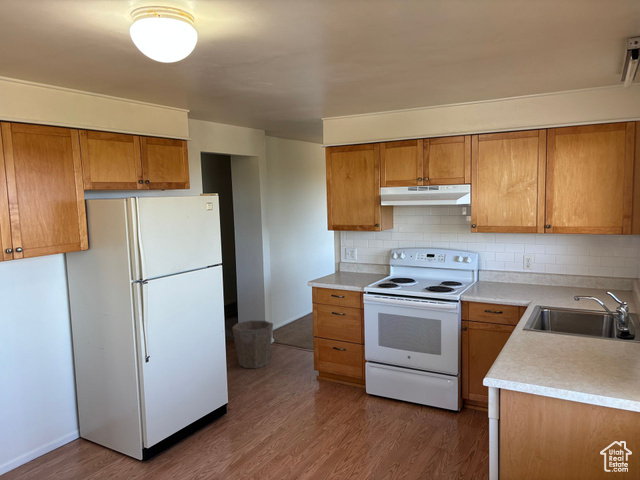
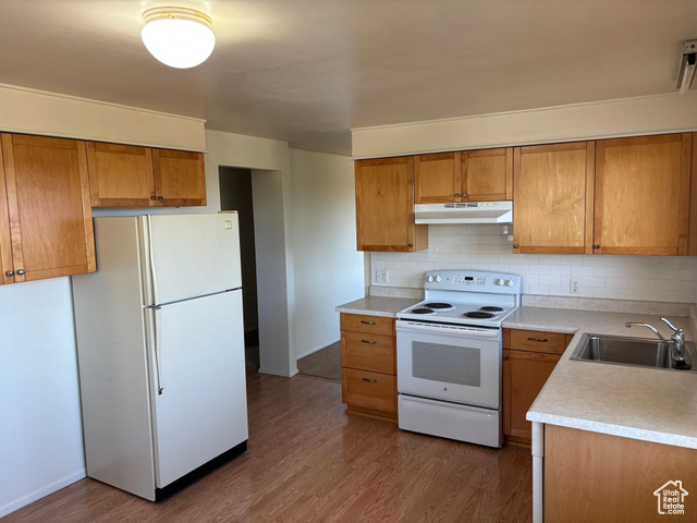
- waste bin (253, 344)
